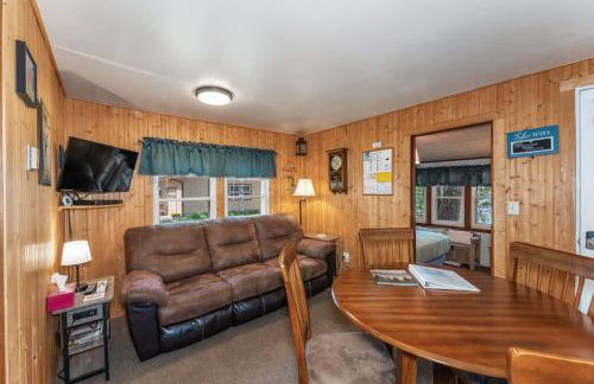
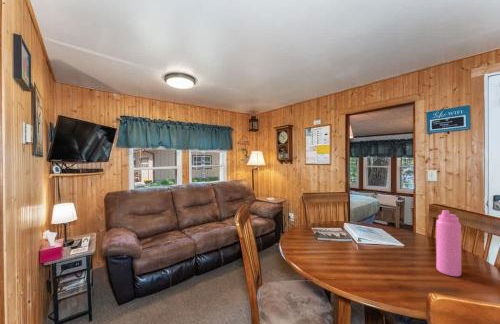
+ water bottle (448, 241)
